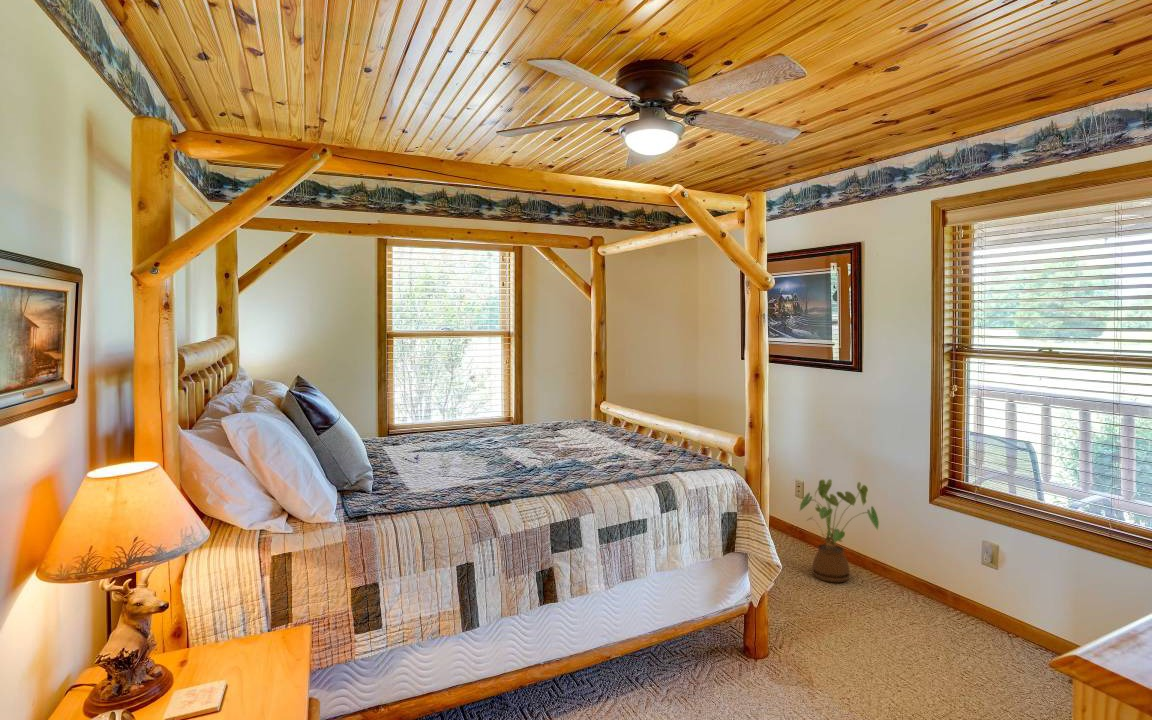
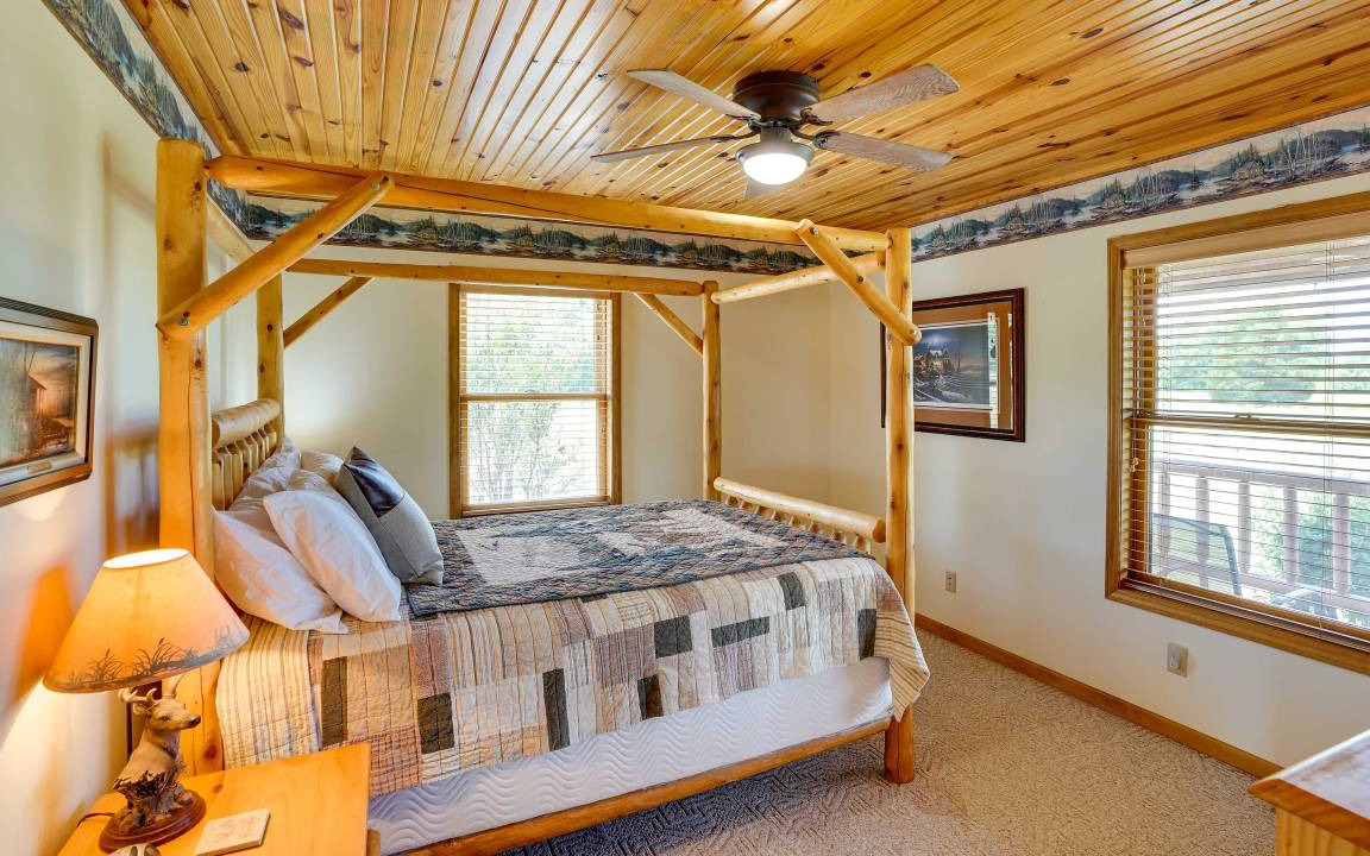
- house plant (838, 531)
